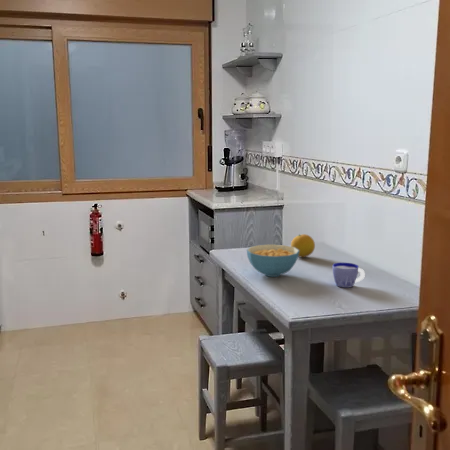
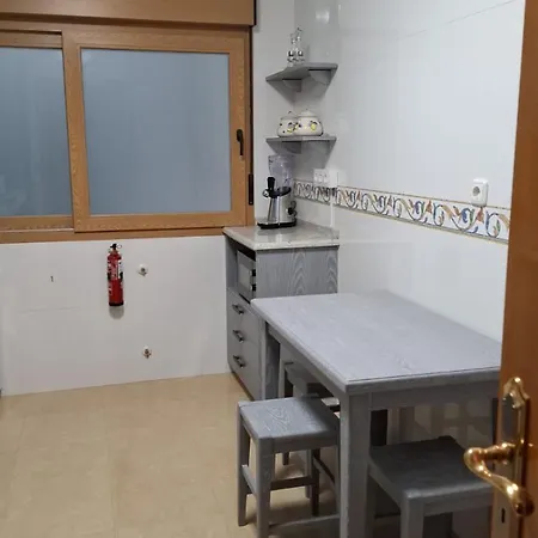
- cup (348, 275)
- cereal bowl (272, 262)
- fruit (302, 245)
